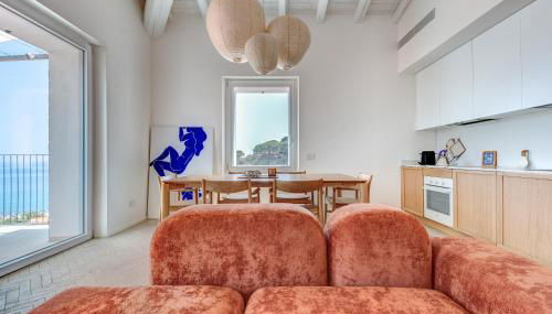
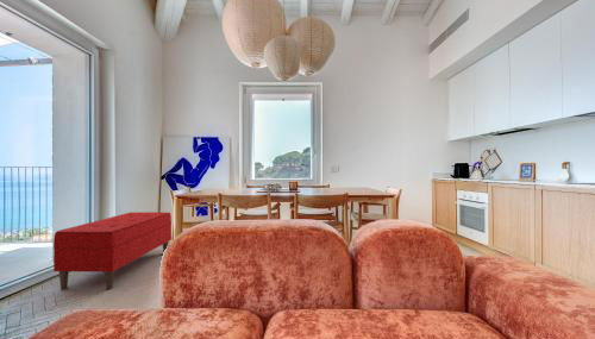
+ bench (123, 244)
